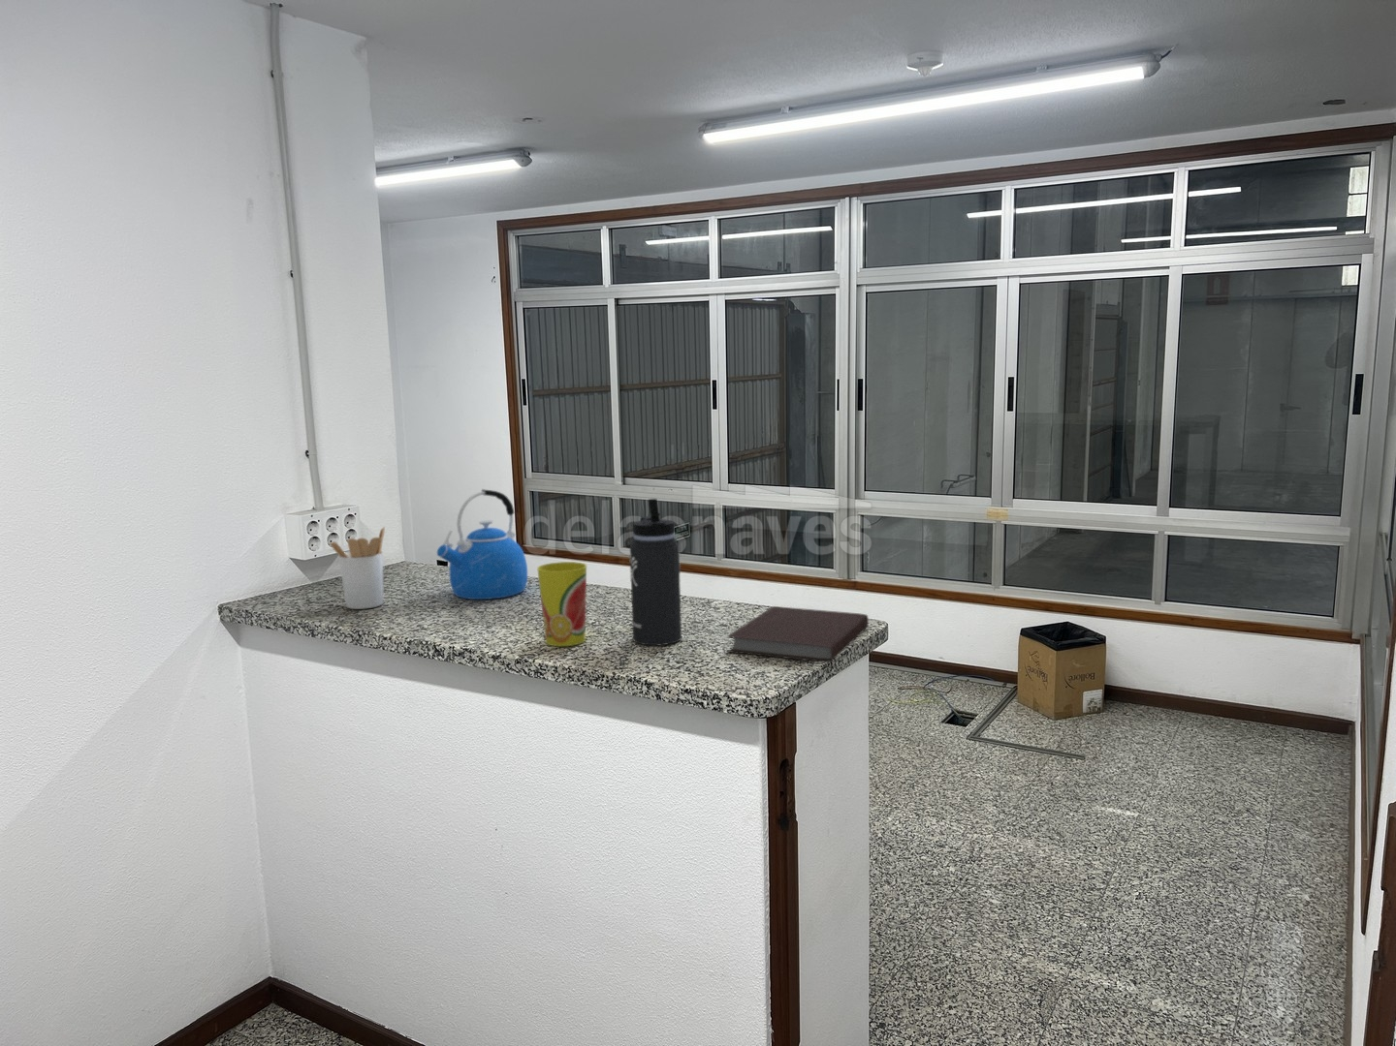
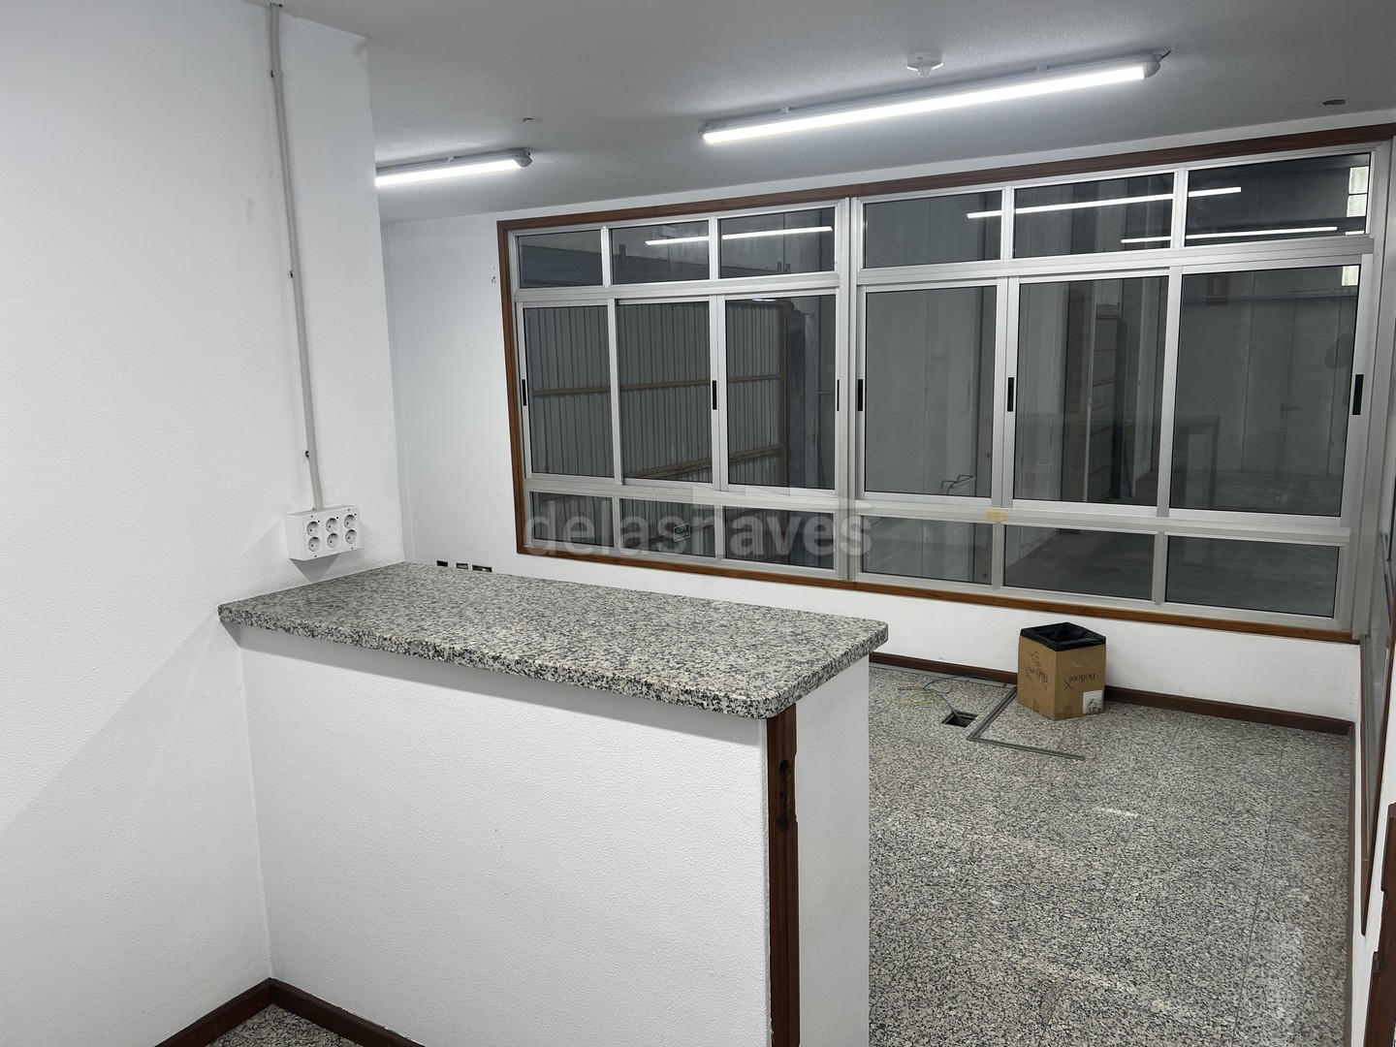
- kettle (479, 543)
- notebook (800, 632)
- thermos bottle (653, 568)
- cup (563, 603)
- utensil holder (364, 568)
